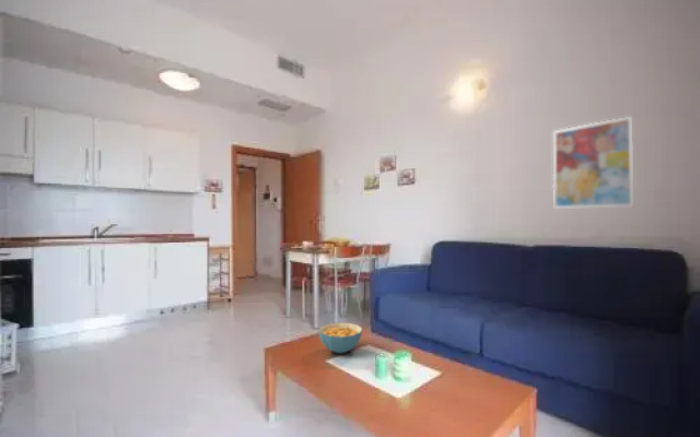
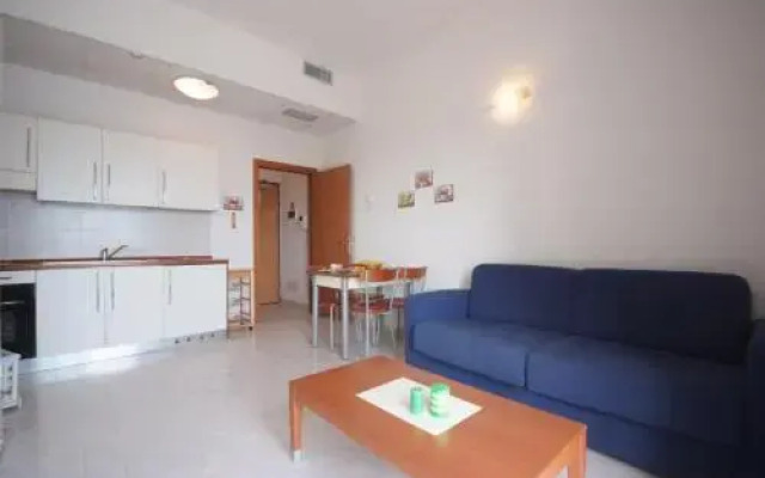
- wall art (591, 166)
- cereal bowl (340, 340)
